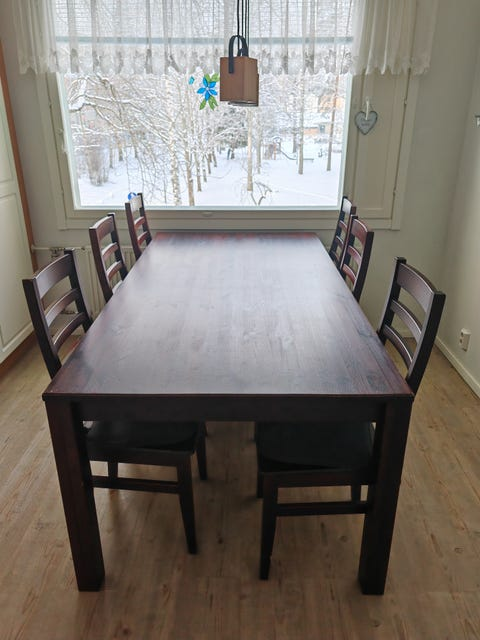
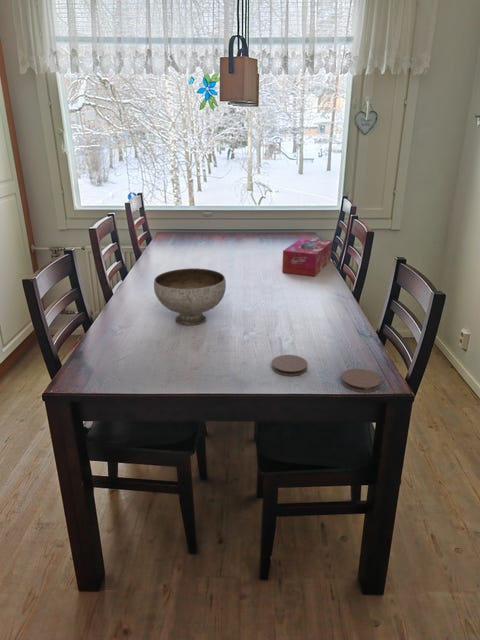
+ bowl (190, 298)
+ coaster (360, 379)
+ tissue box (308, 255)
+ coaster (289, 364)
